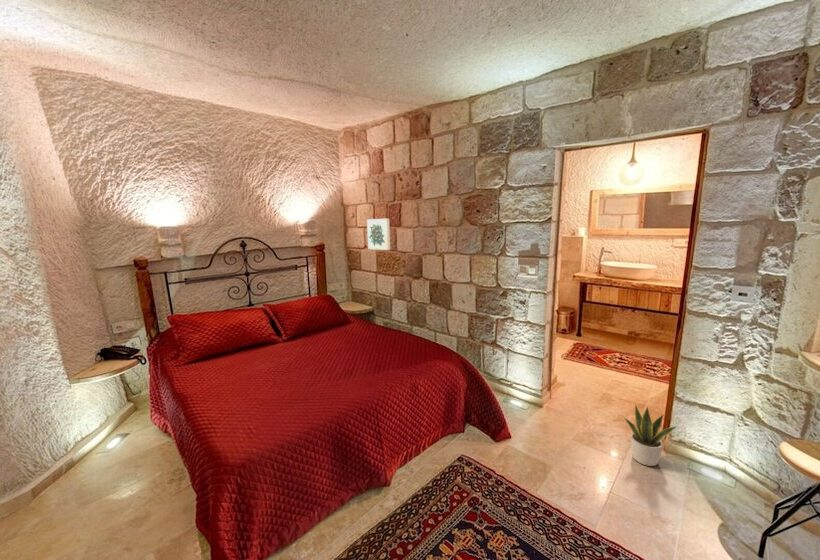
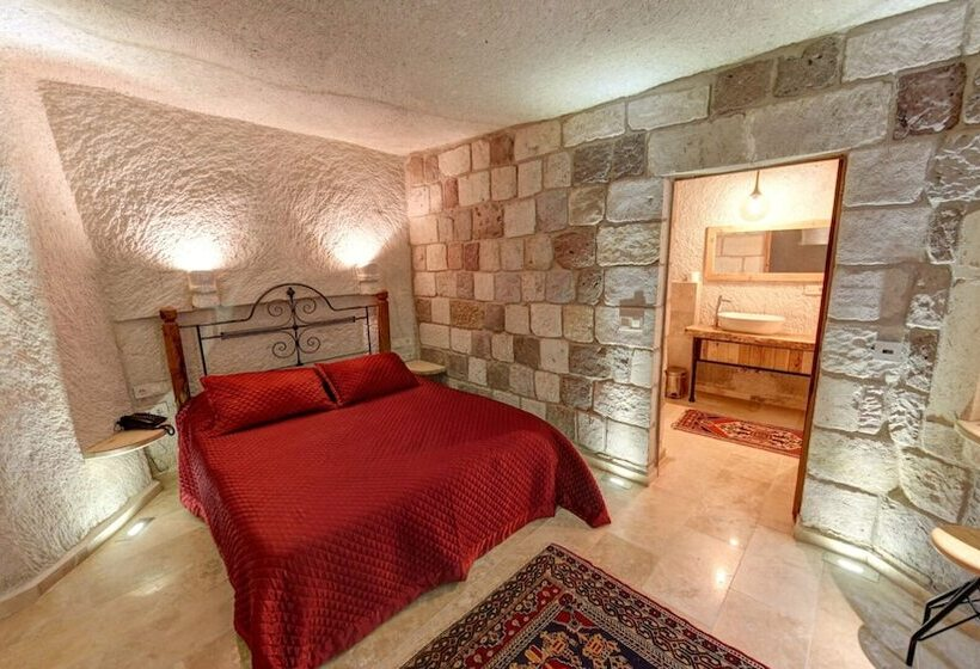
- potted plant (648, 432)
- wall art (378, 234)
